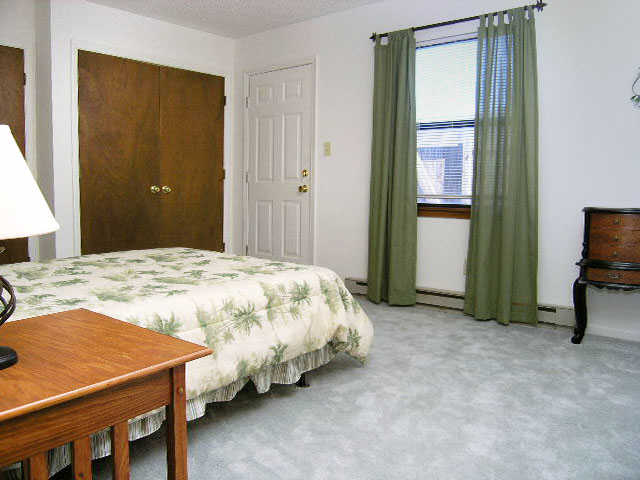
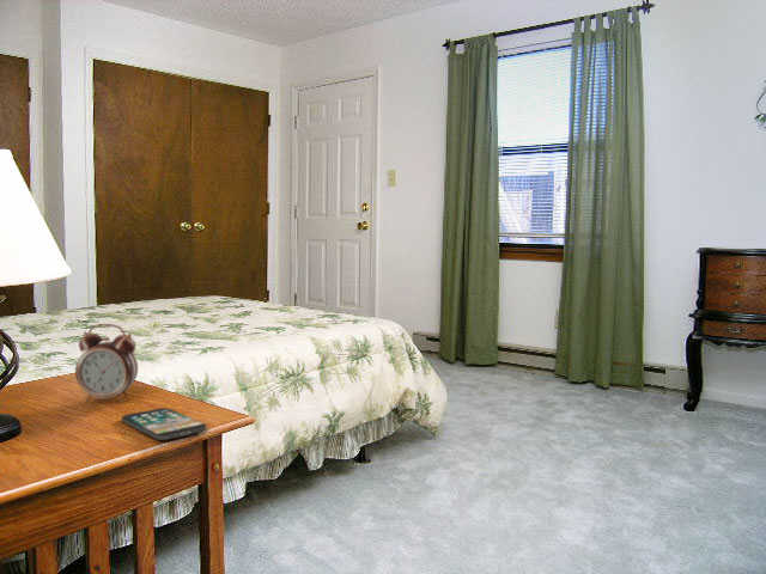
+ alarm clock (107, 361)
+ smartphone (163, 422)
